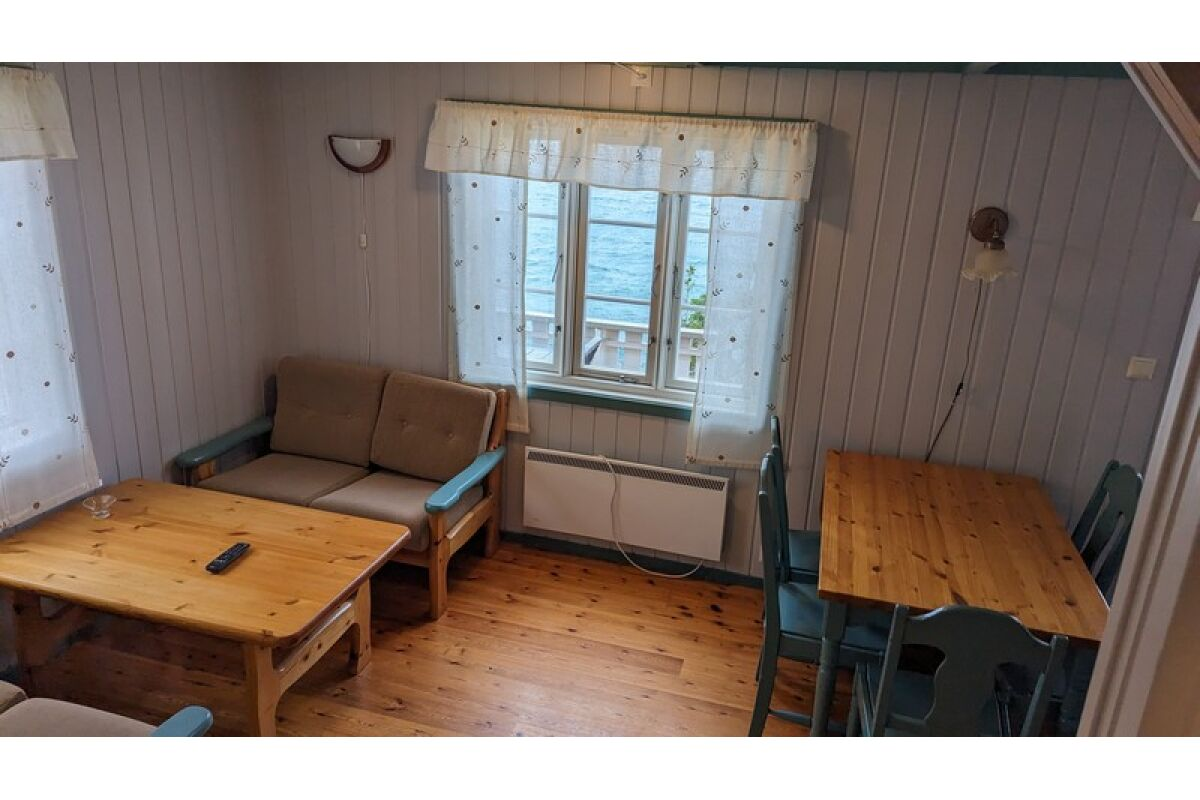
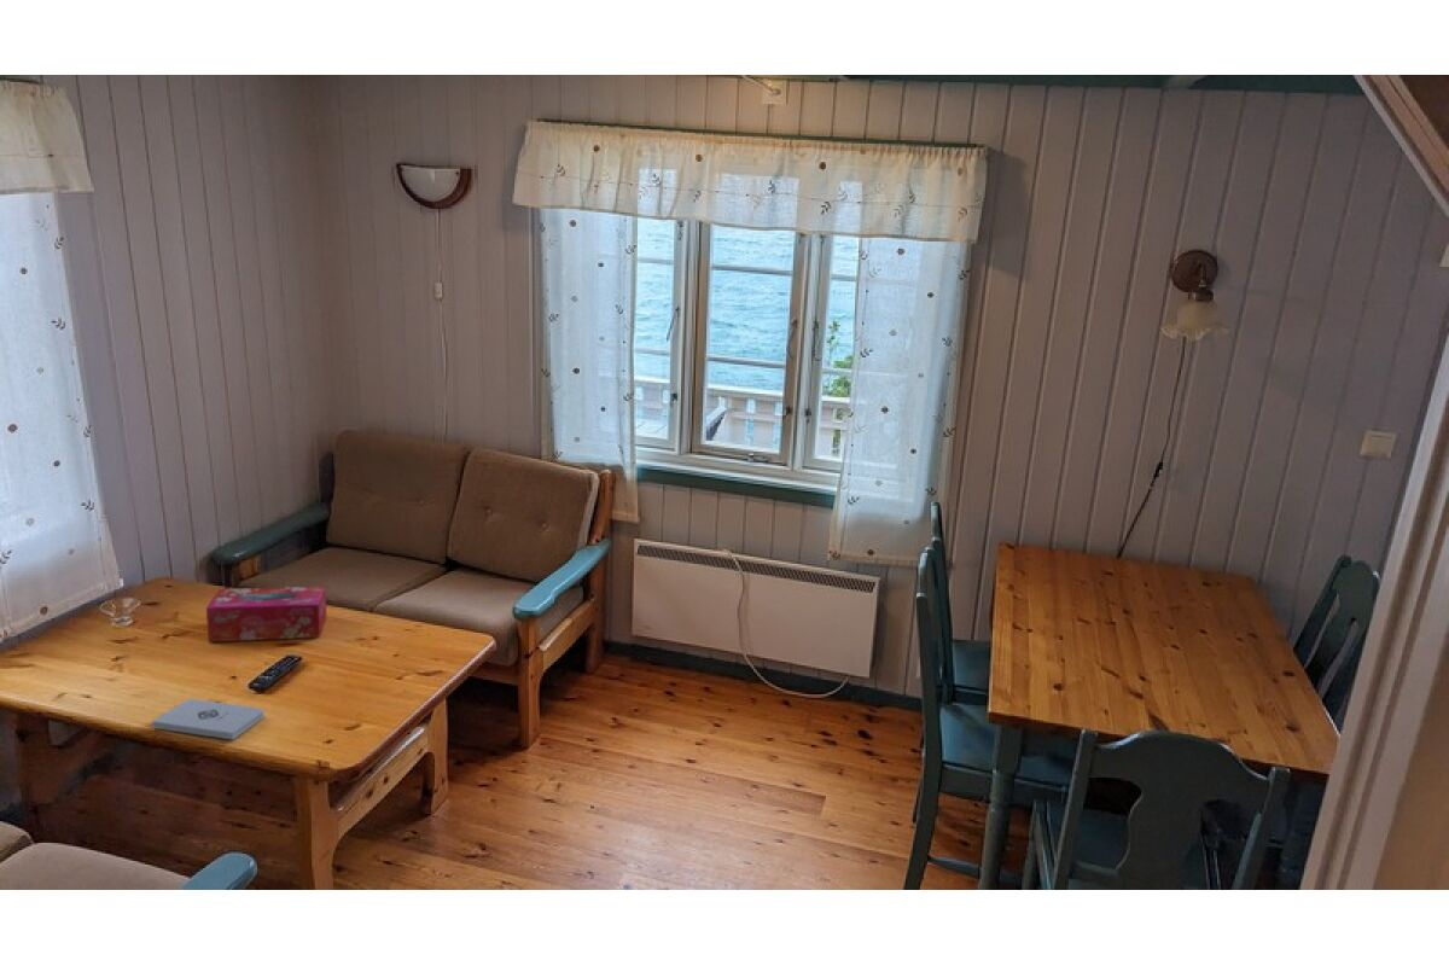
+ tissue box (268, 612)
+ notepad (210, 717)
